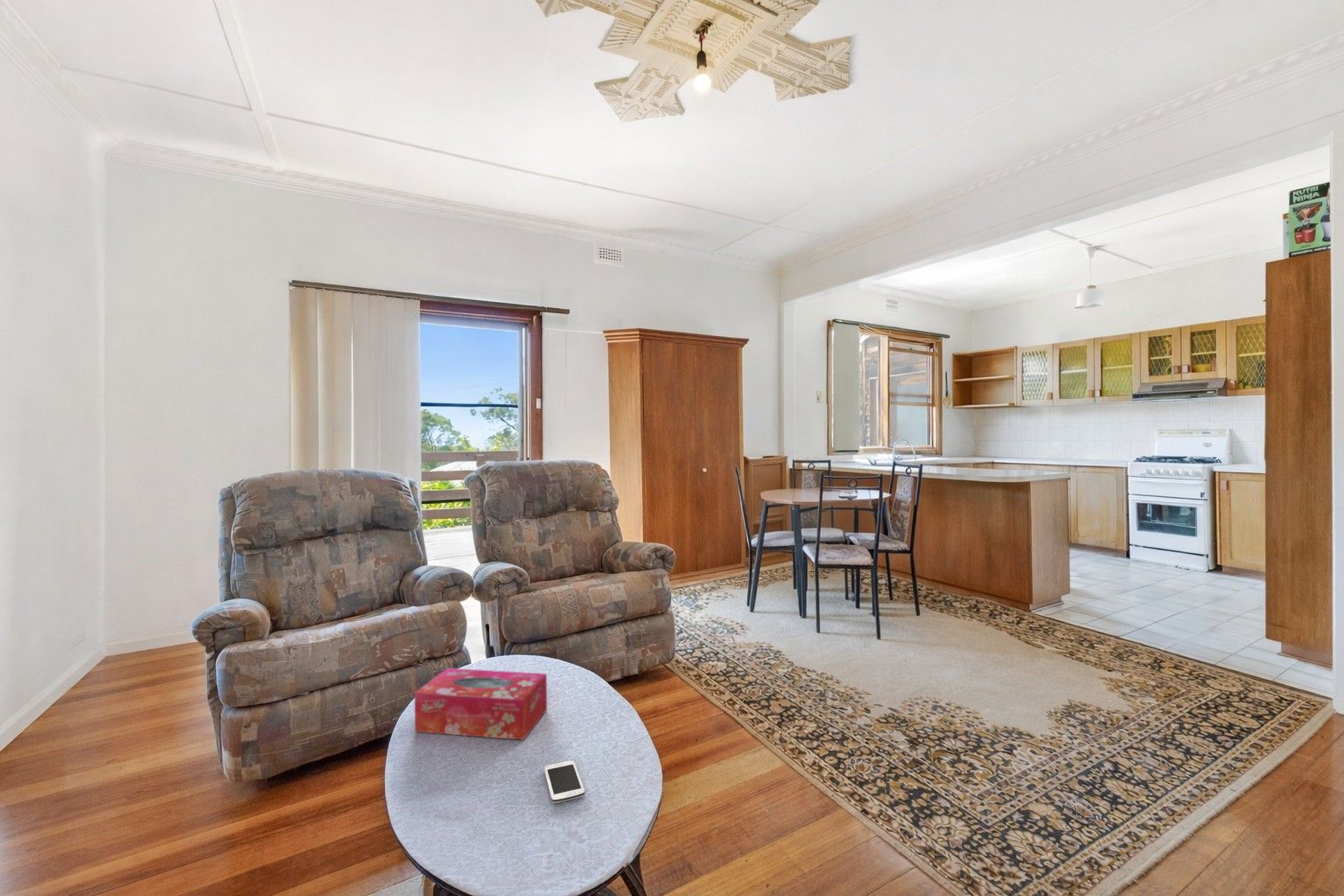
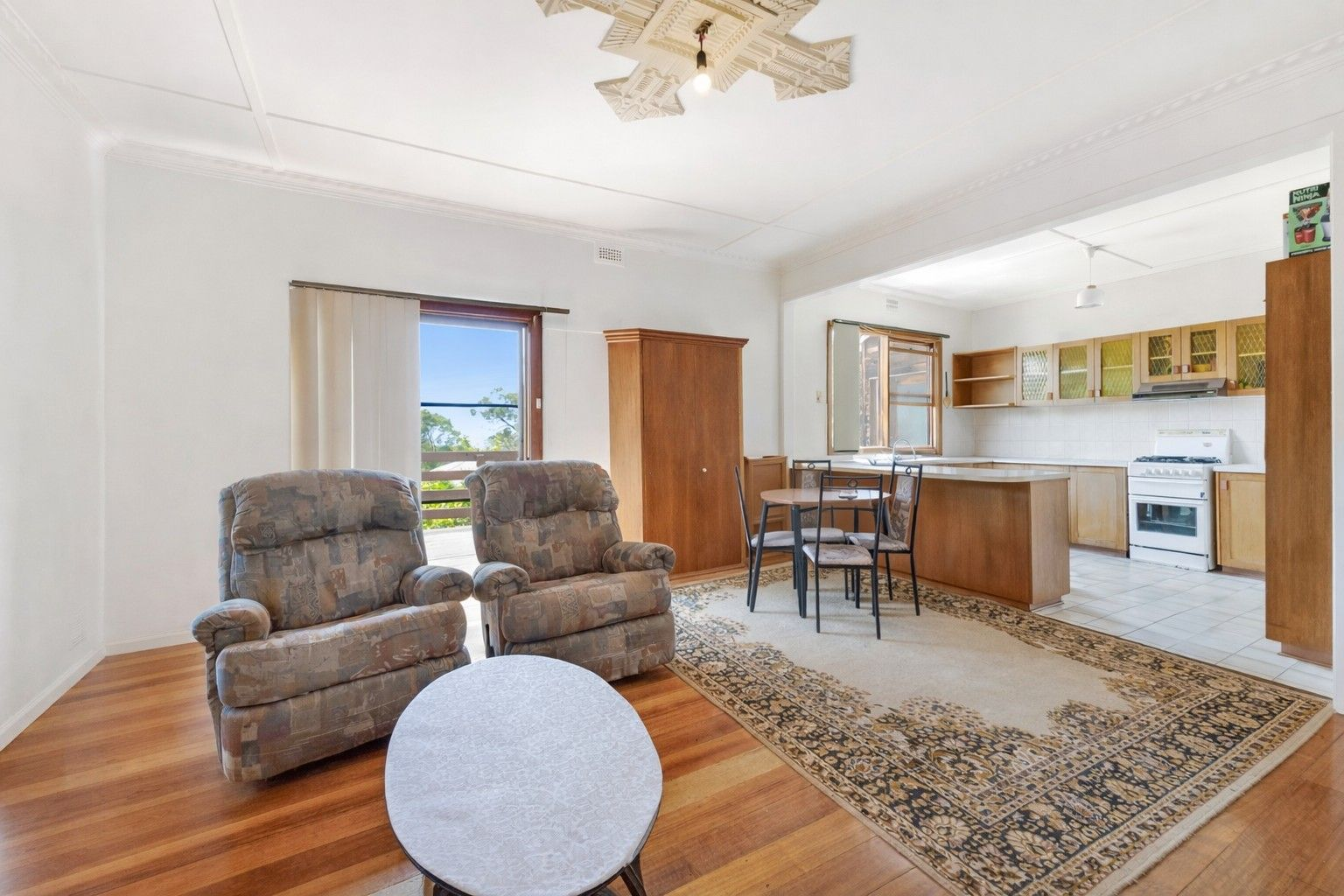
- smartphone (564, 780)
- tissue box (483, 701)
